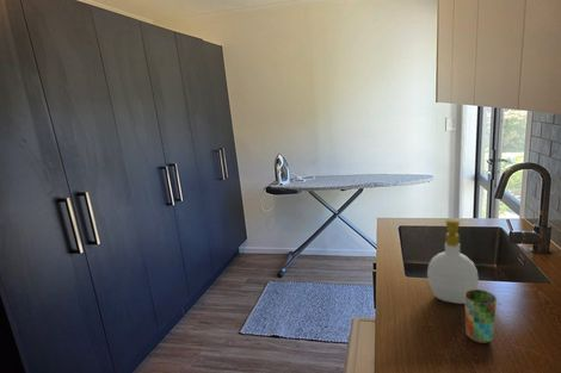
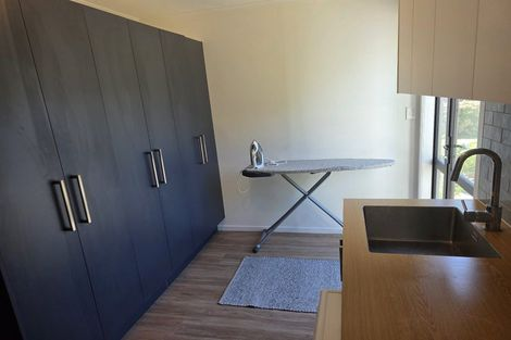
- cup (479, 317)
- soap bottle (451, 261)
